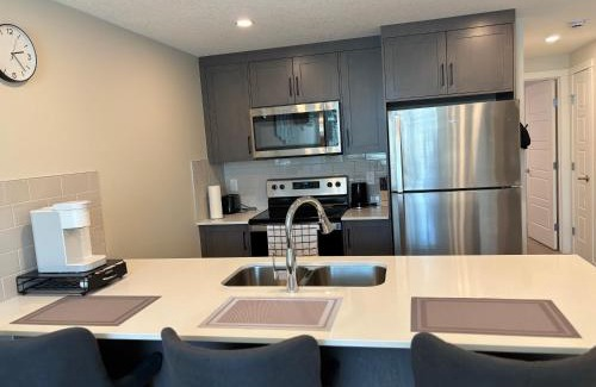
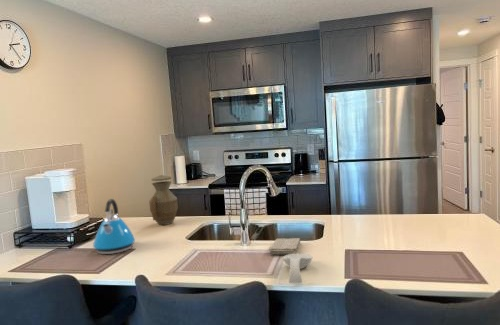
+ vase (163, 199)
+ kettle (112, 223)
+ washcloth (285, 245)
+ spoon rest (296, 262)
